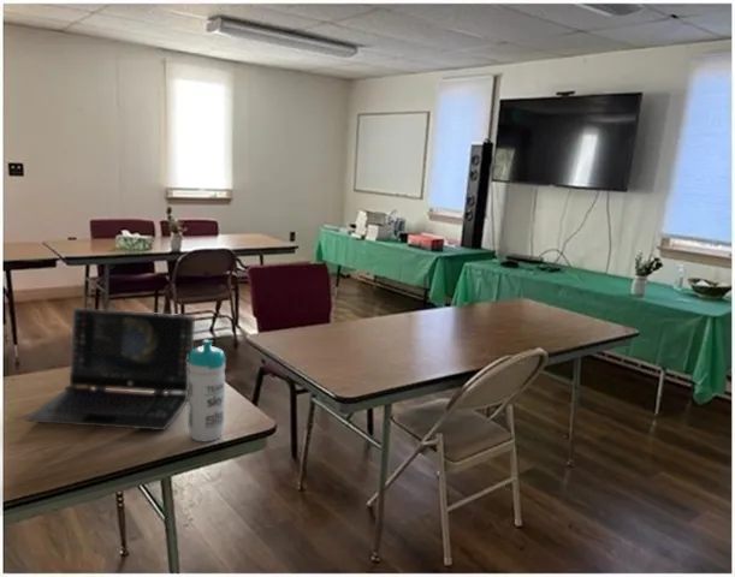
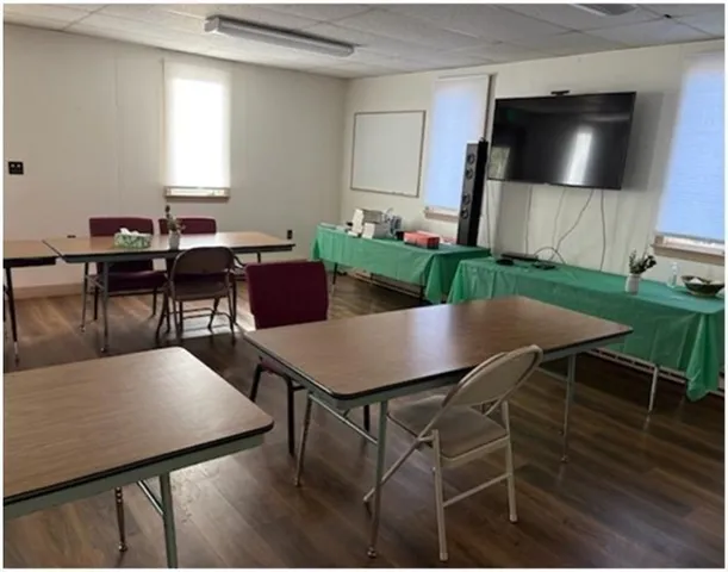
- water bottle (206, 388)
- laptop (115, 367)
